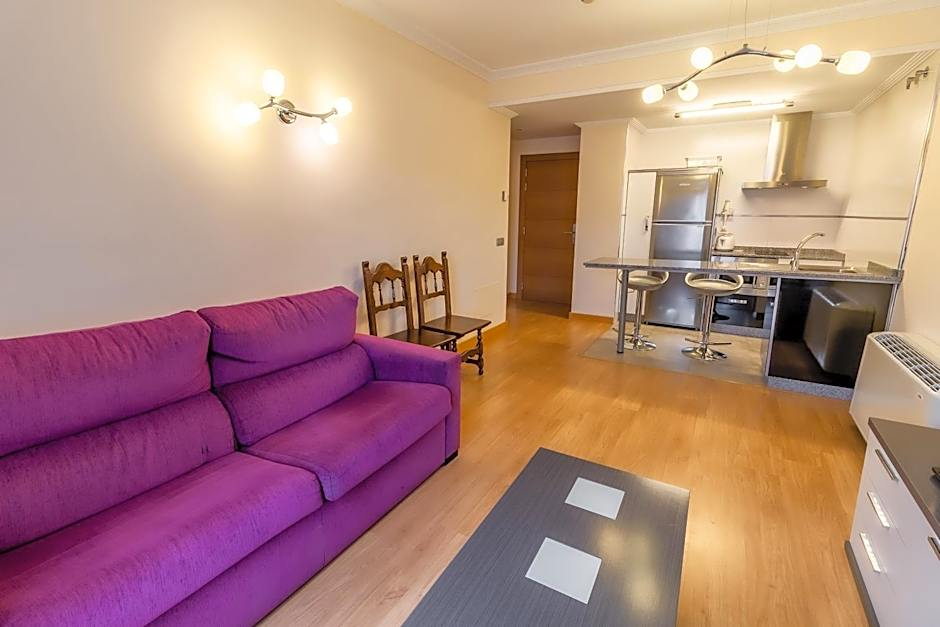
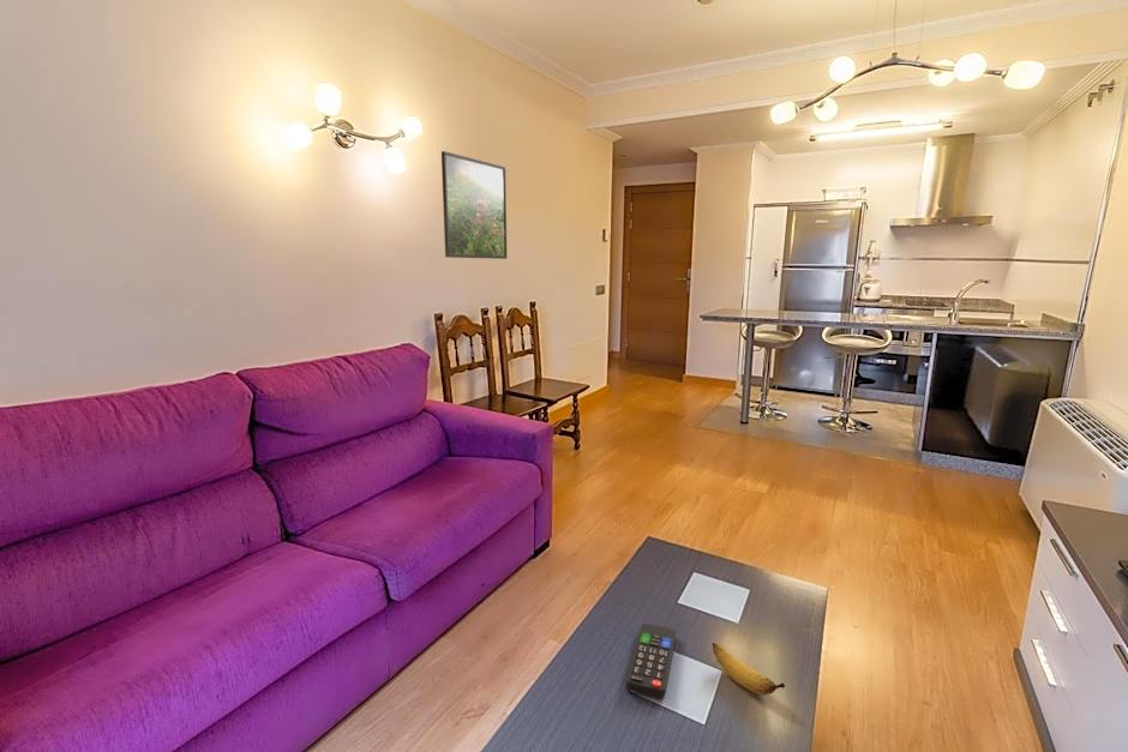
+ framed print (476, 209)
+ remote control (652, 657)
+ banana (745, 672)
